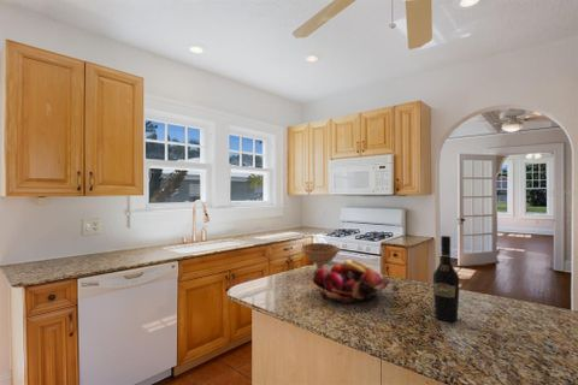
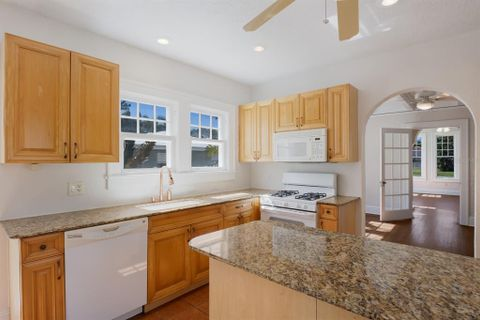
- fruit basket (349, 278)
- wine bottle (446, 277)
- bowl (320, 259)
